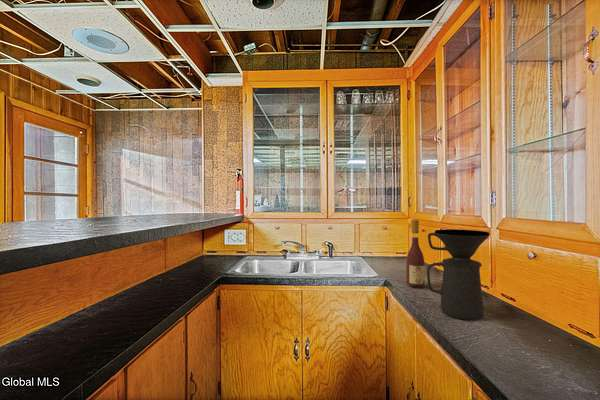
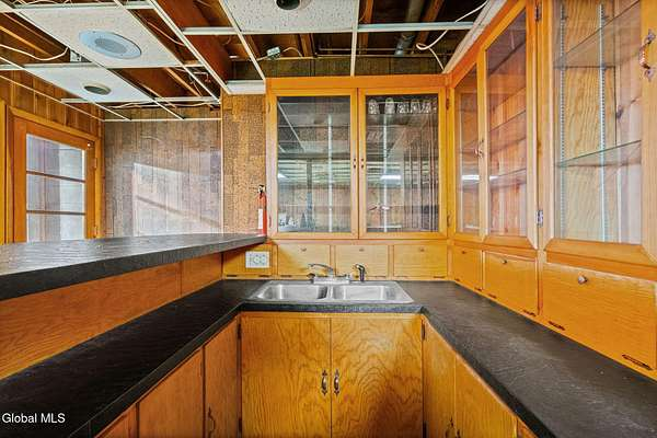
- coffee maker (461, 272)
- wine bottle (415, 253)
